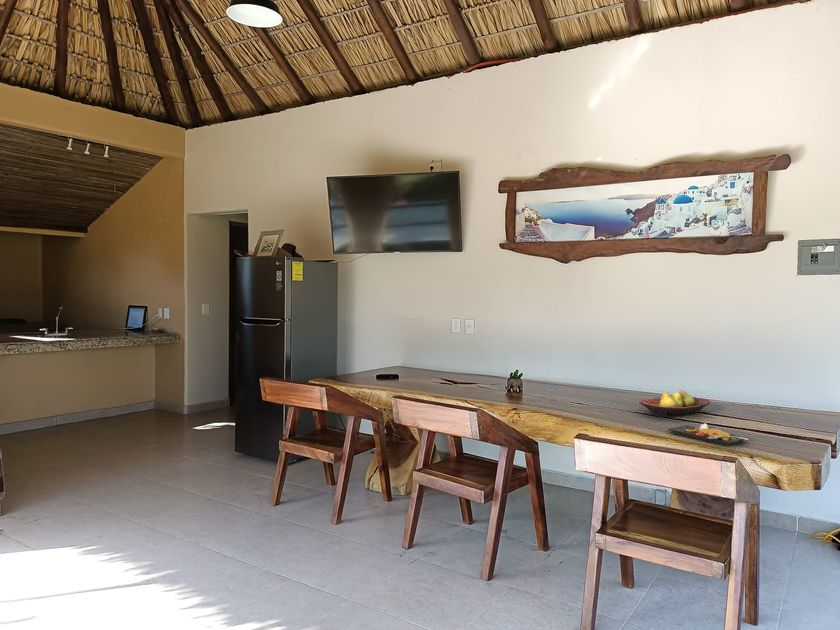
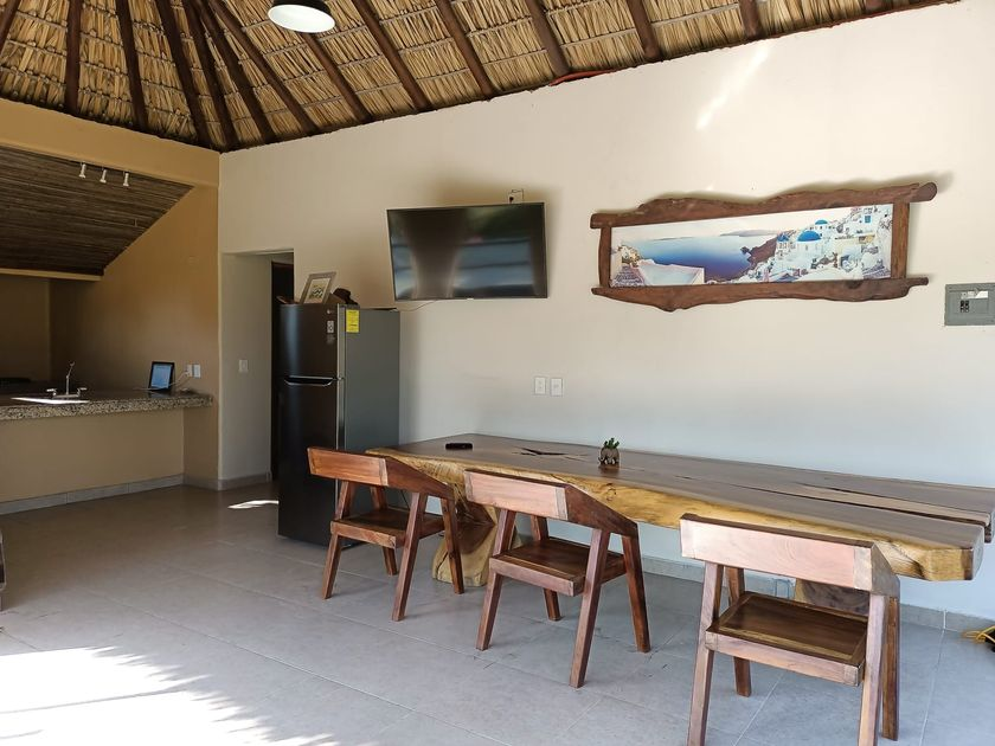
- fruit bowl (674, 402)
- plate (706, 431)
